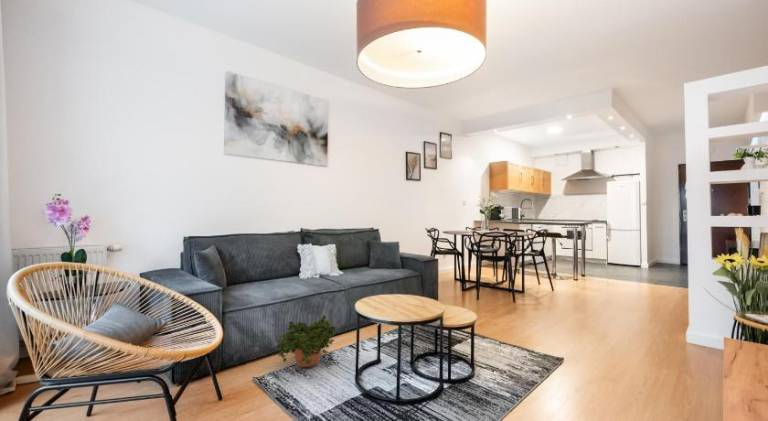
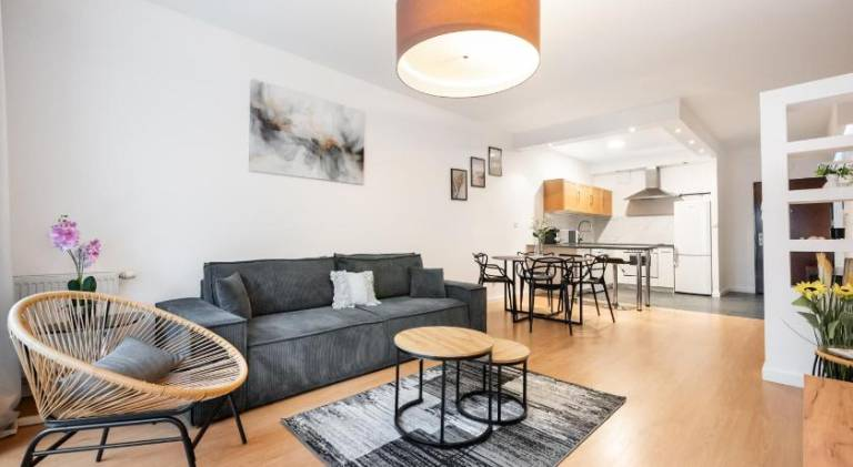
- potted plant (306, 342)
